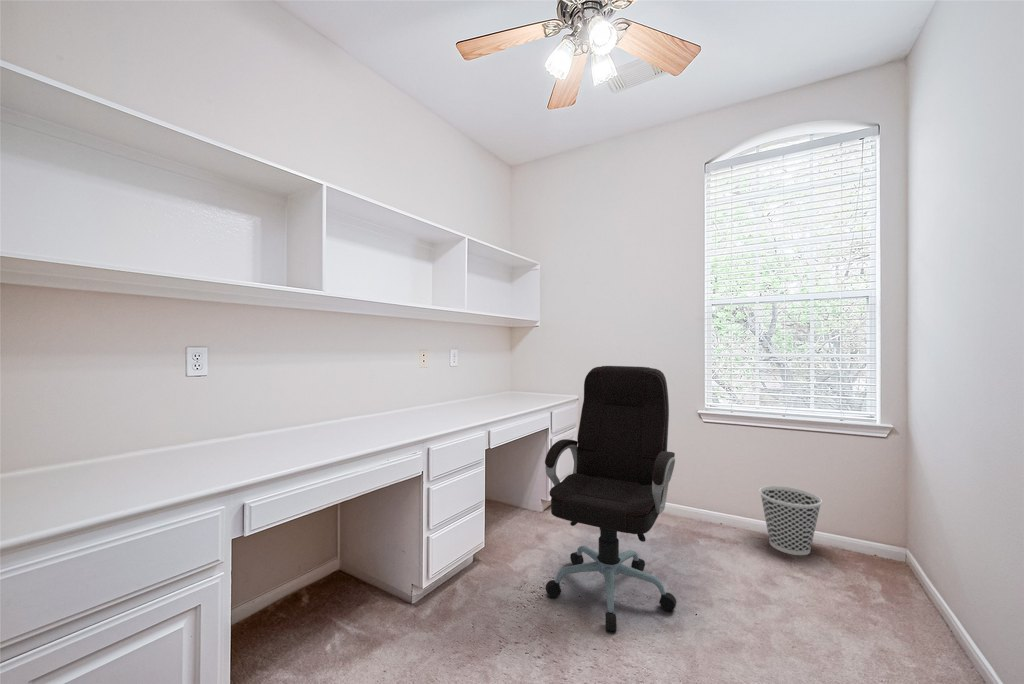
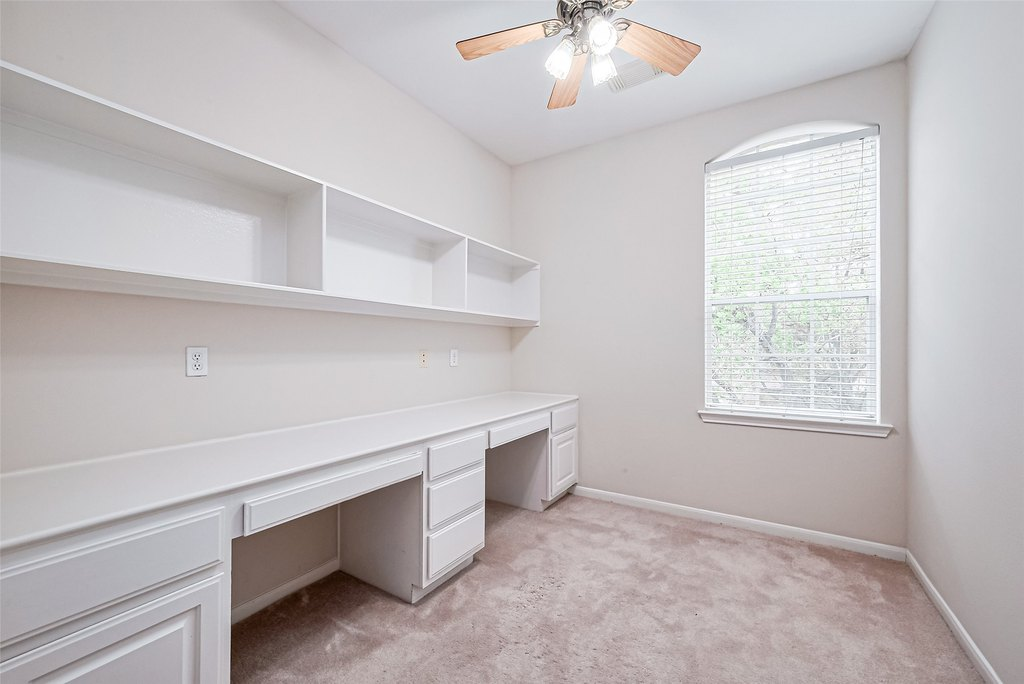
- office chair (612, 480)
- wastebasket (789, 520)
